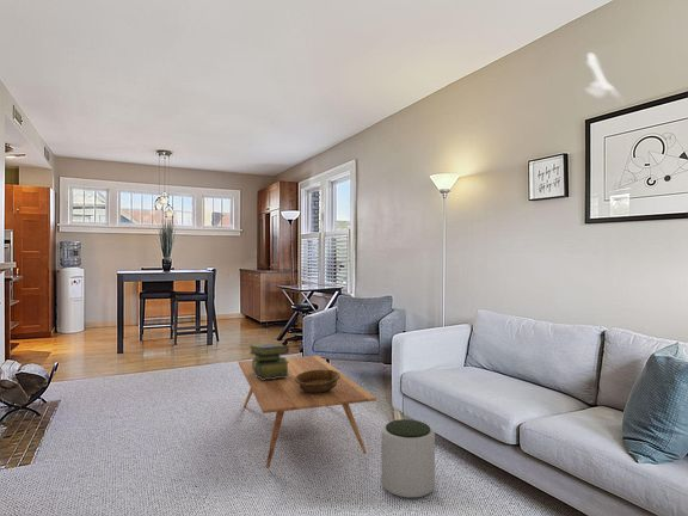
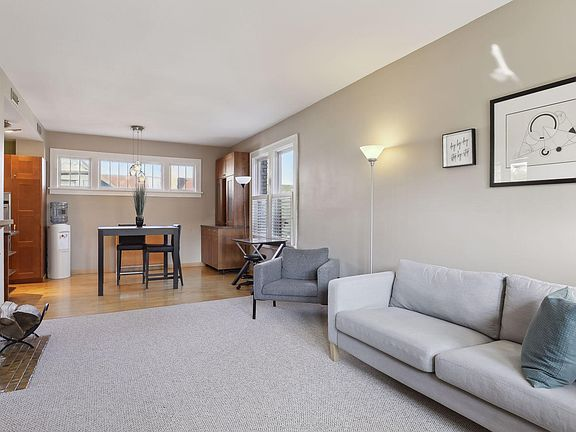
- stack of books (268, 358)
- plant pot (407, 456)
- coffee table (296, 401)
- decorative bowl (317, 381)
